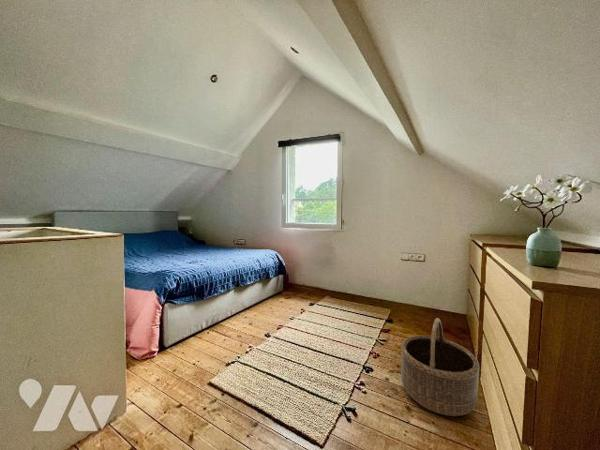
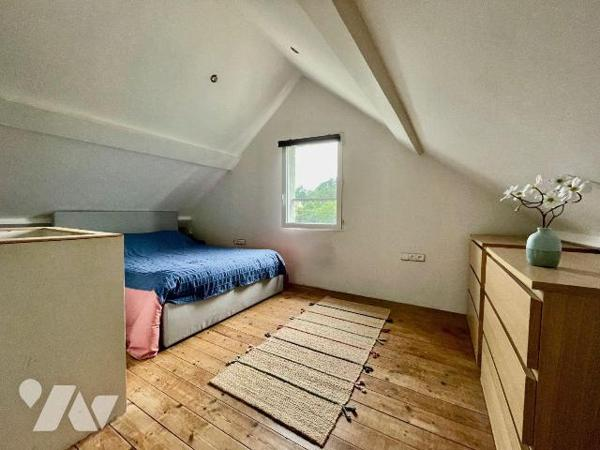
- basket (437, 358)
